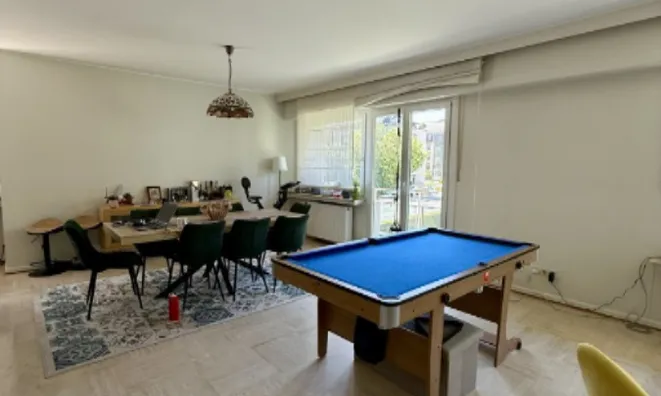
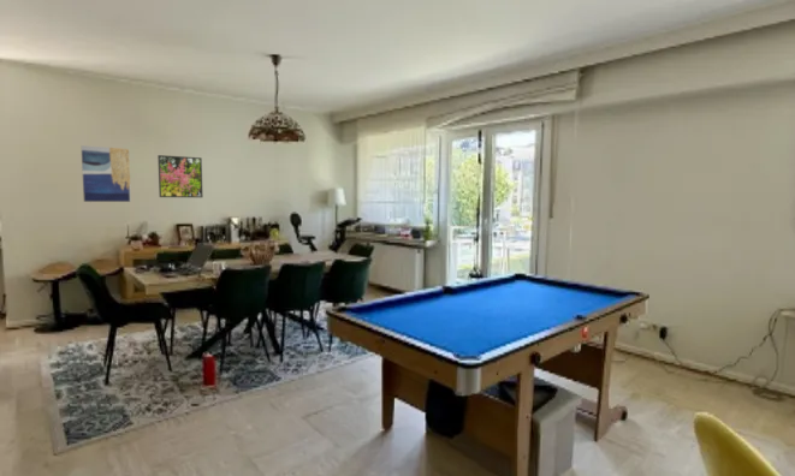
+ wall art (106, 174)
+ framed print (180, 177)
